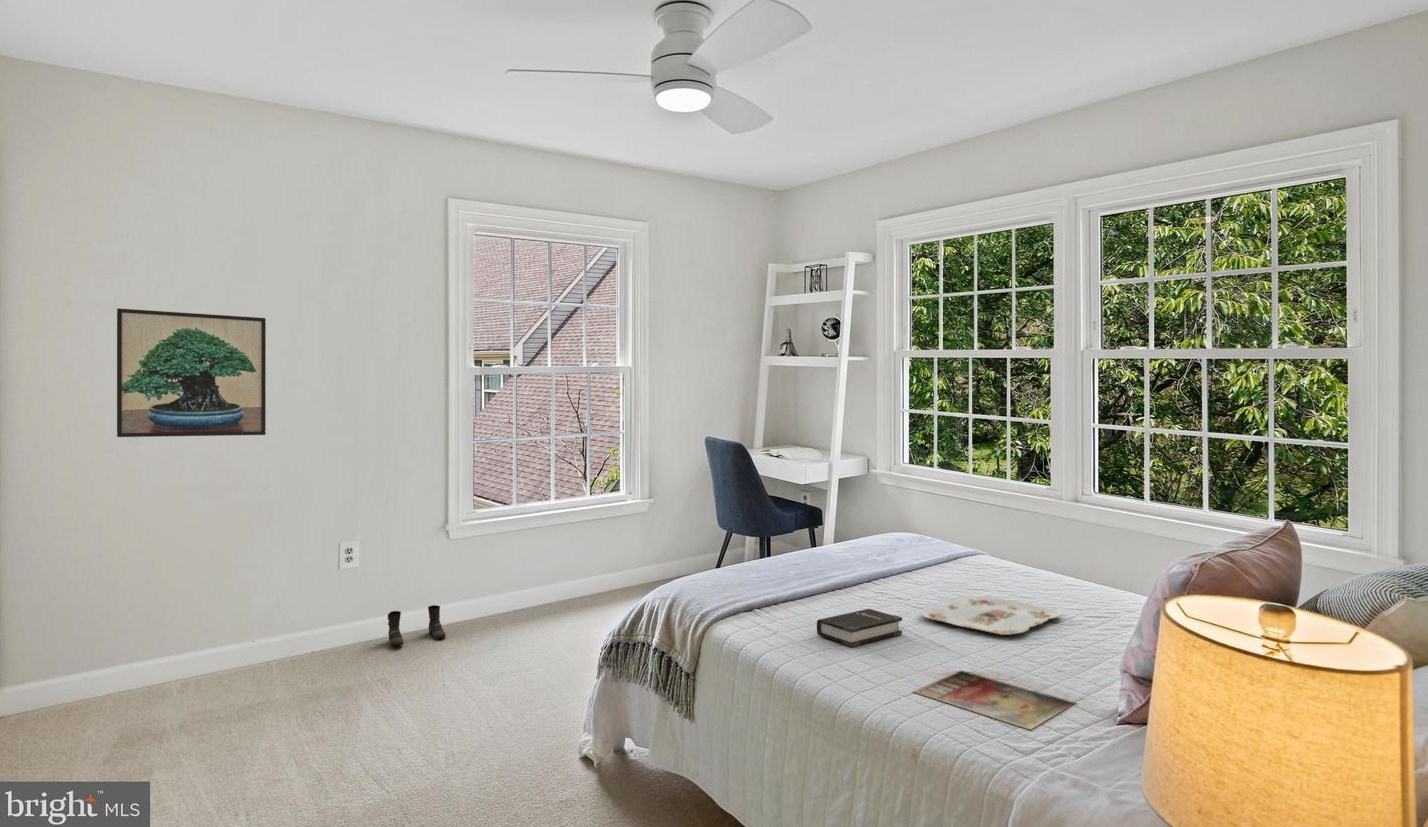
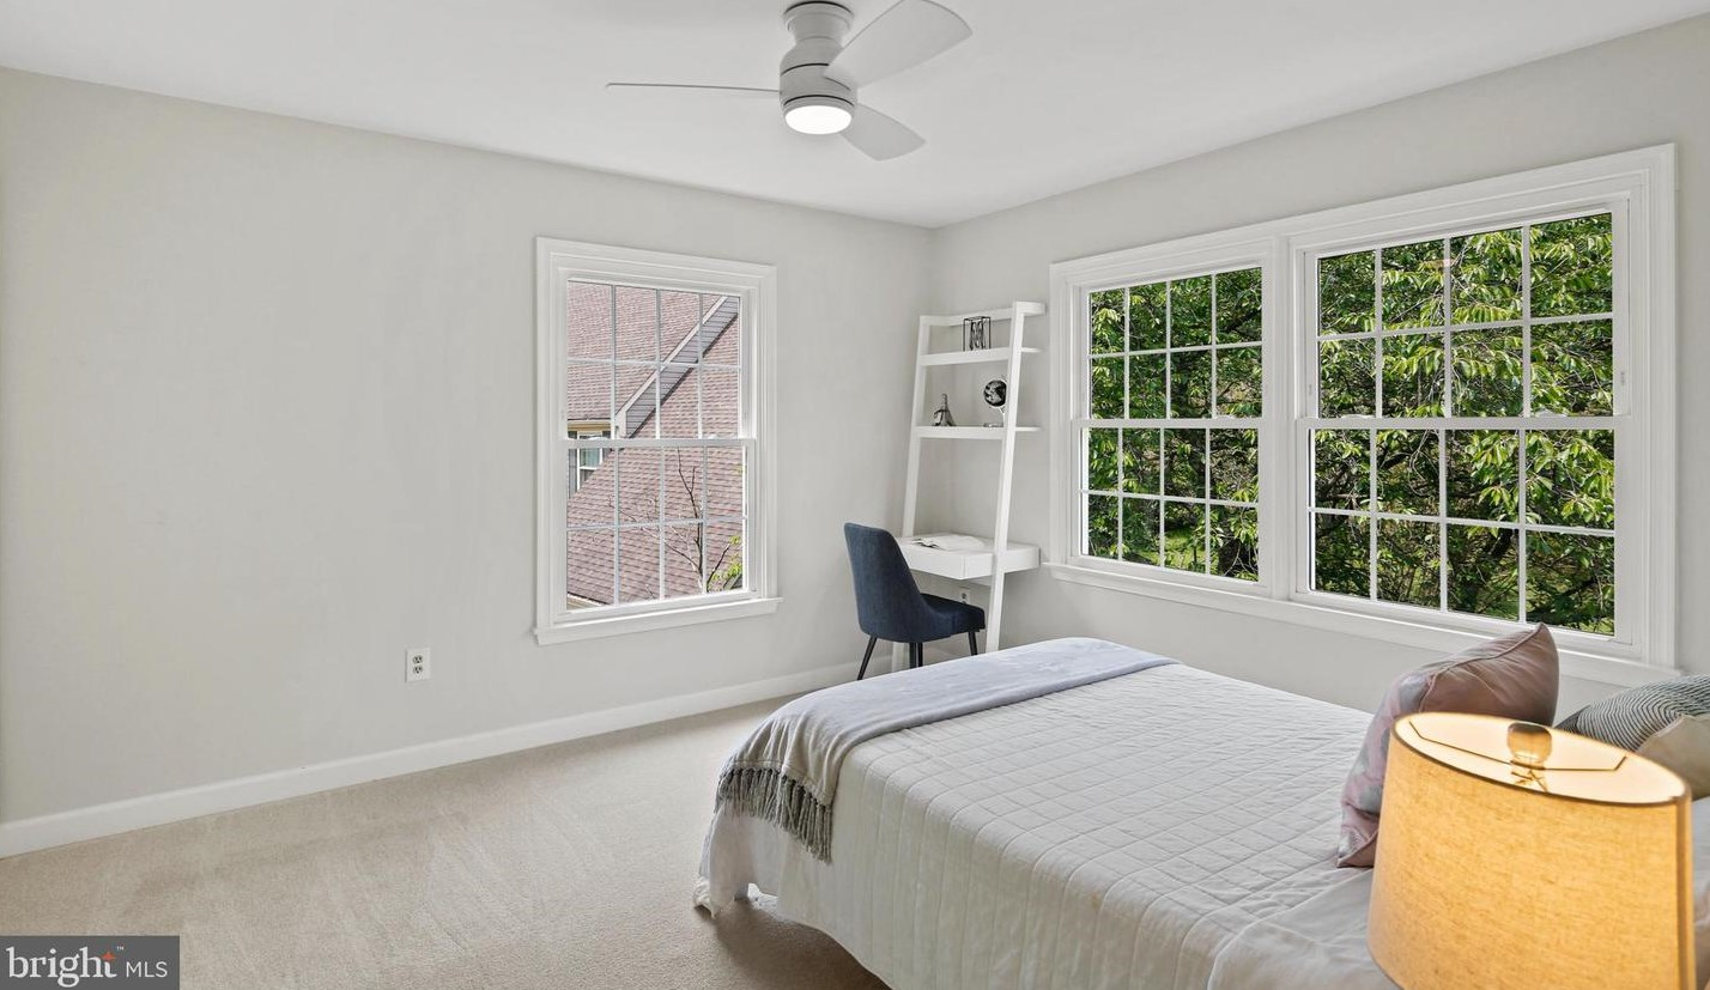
- magazine (992, 697)
- serving tray (991, 615)
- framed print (194, 374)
- boots (429, 625)
- hardback book (859, 626)
